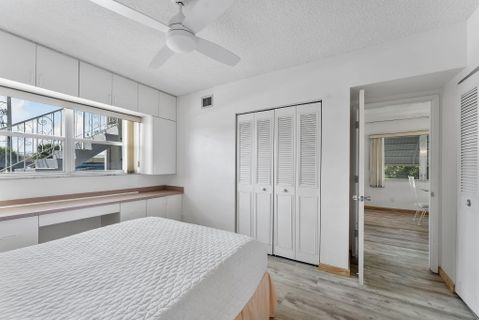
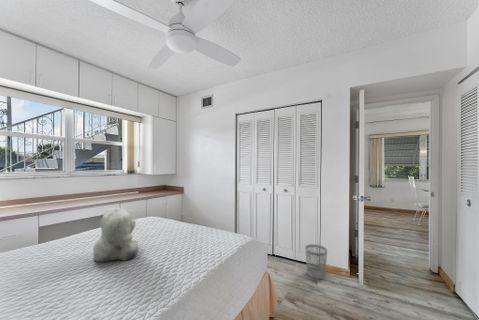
+ teddy bear (117, 230)
+ wastebasket (316, 261)
